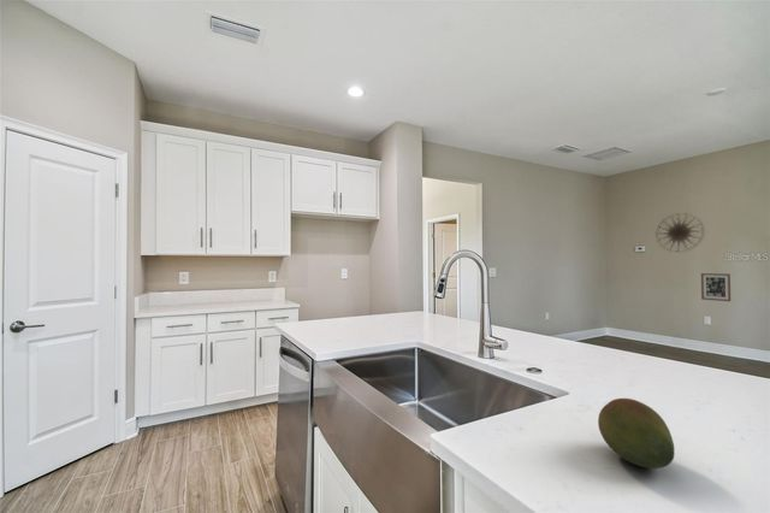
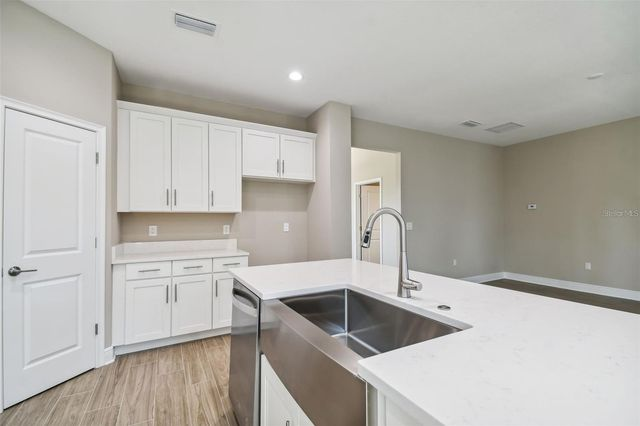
- wall art (715, 287)
- fruit (638, 431)
- wall art (679, 232)
